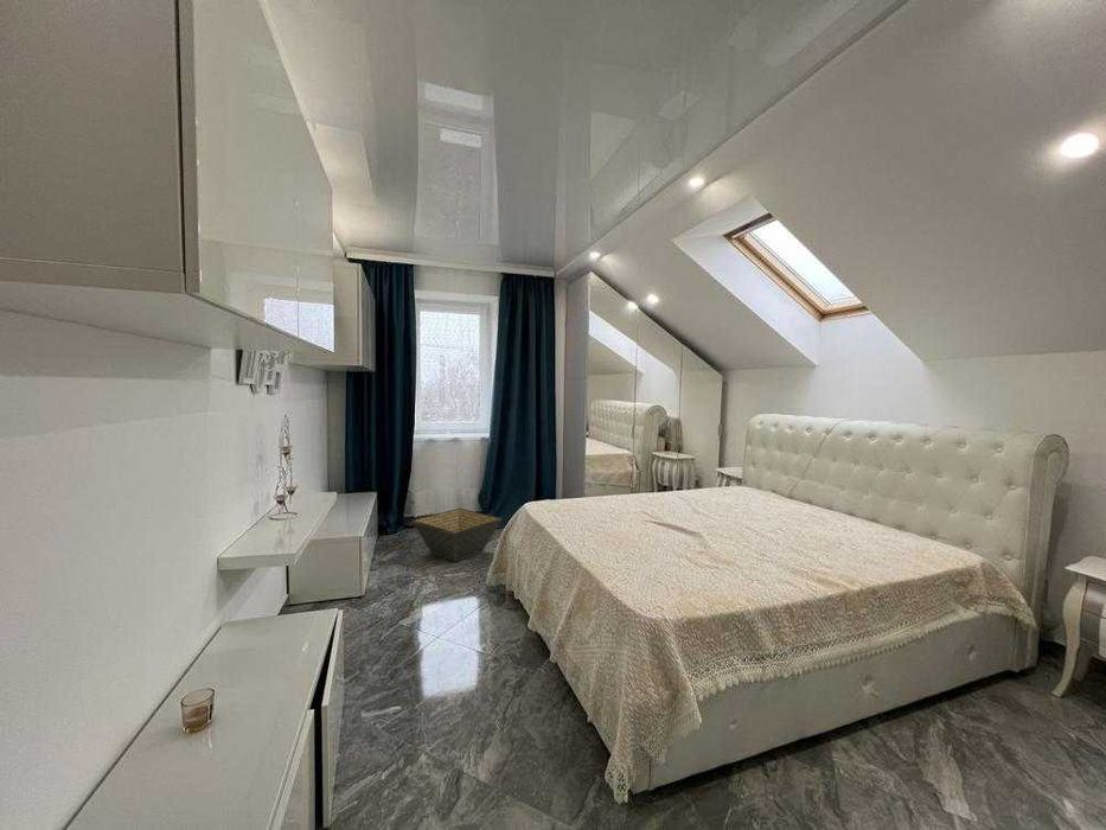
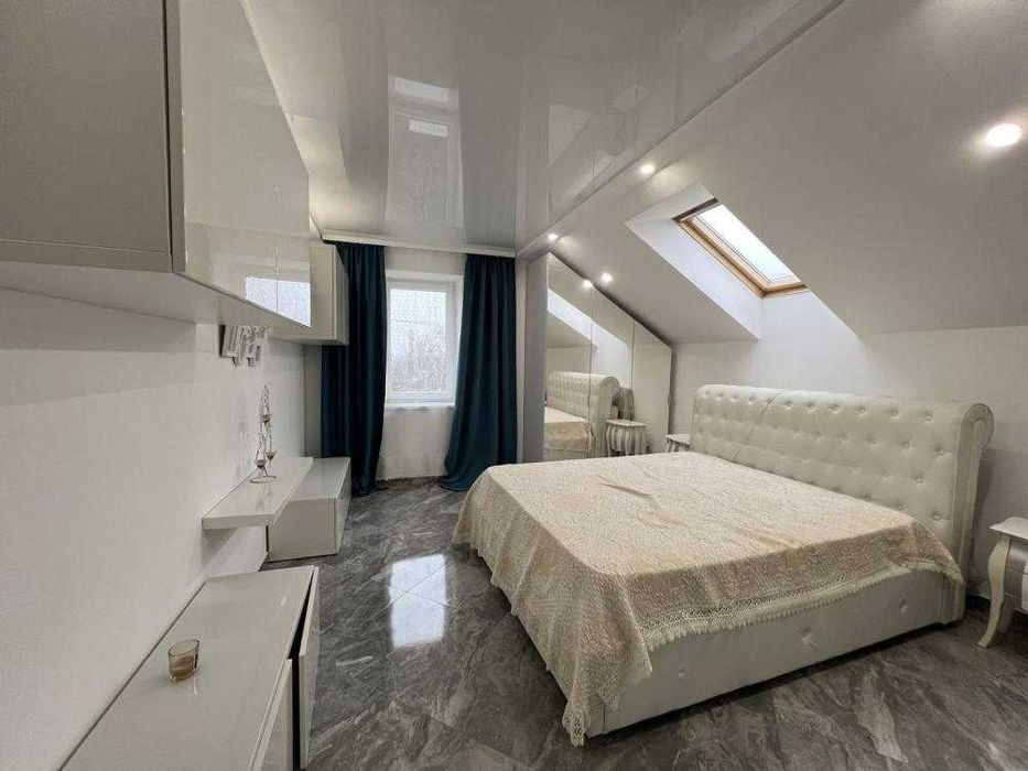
- basket (456, 536)
